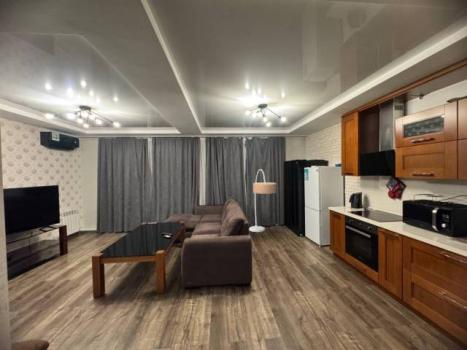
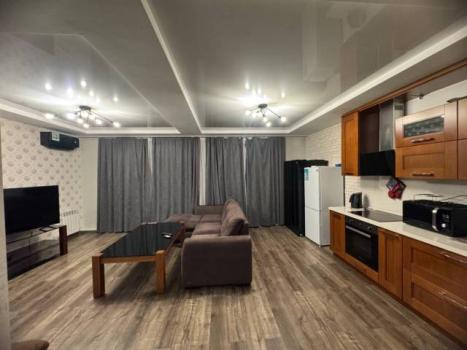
- floor lamp (255, 202)
